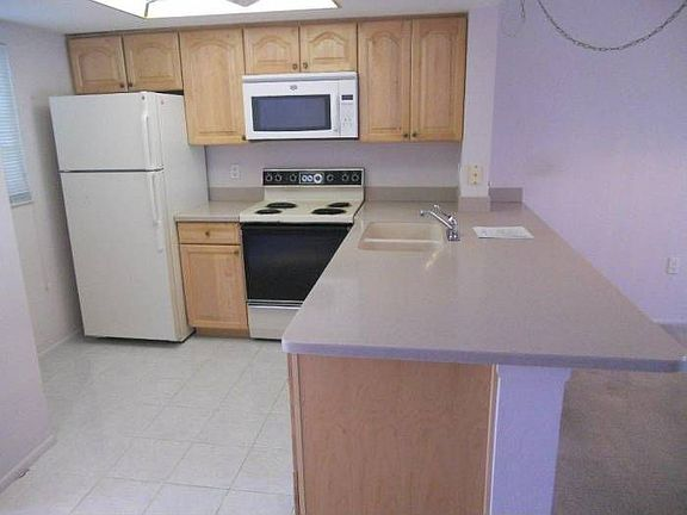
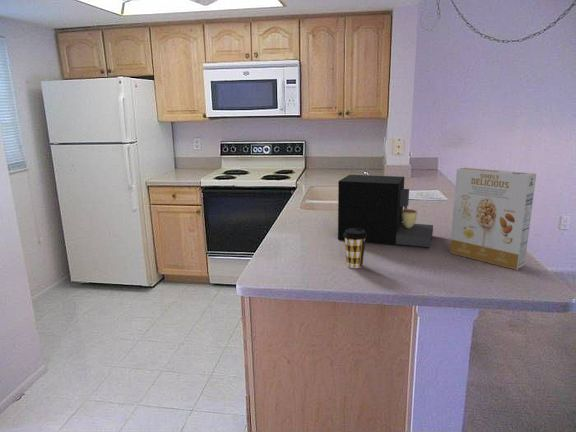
+ coffee cup (354, 248)
+ coffee maker (386, 208)
+ cereal box (490, 216)
